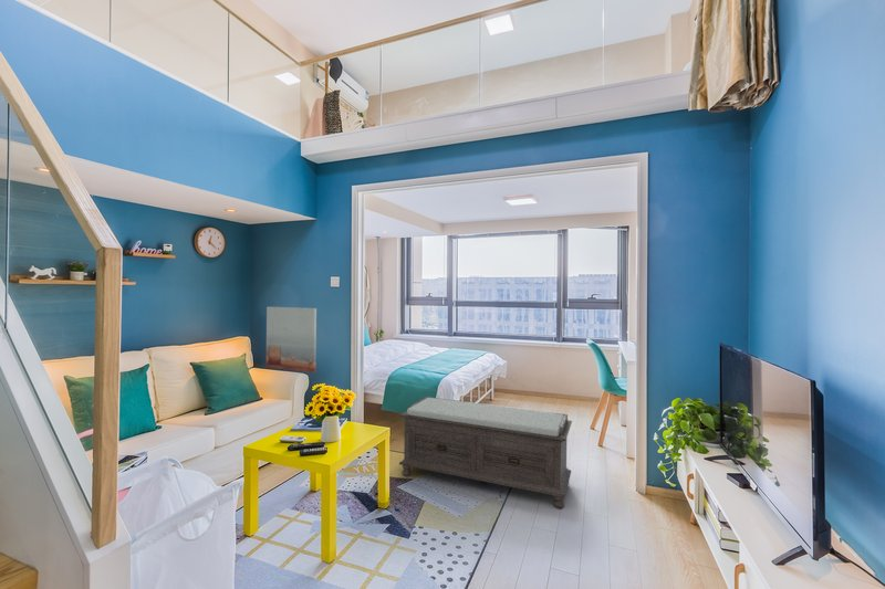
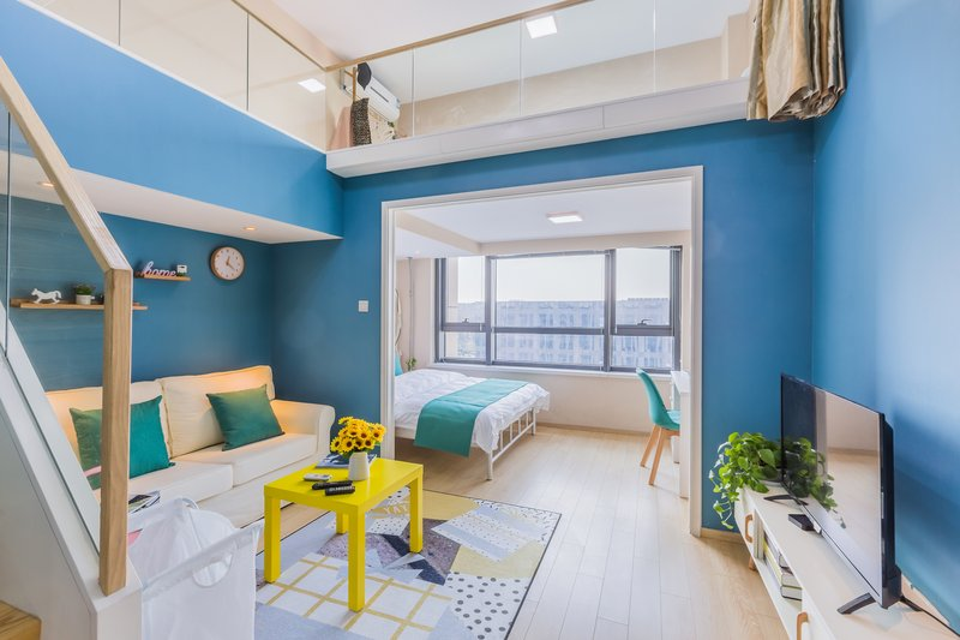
- wall art (290, 338)
- bench (483, 445)
